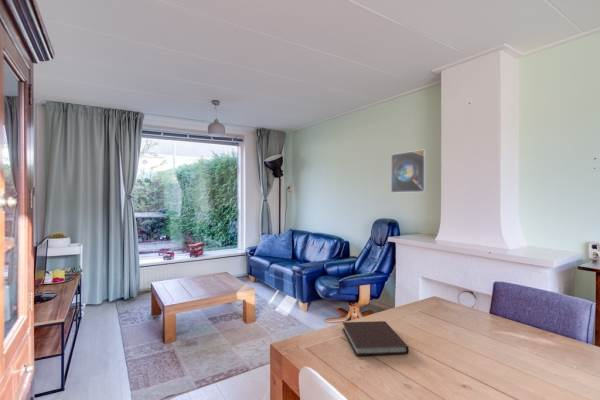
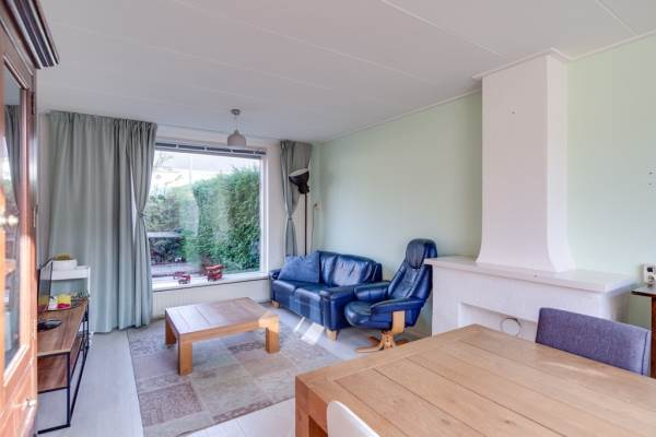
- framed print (407, 172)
- notebook (372, 336)
